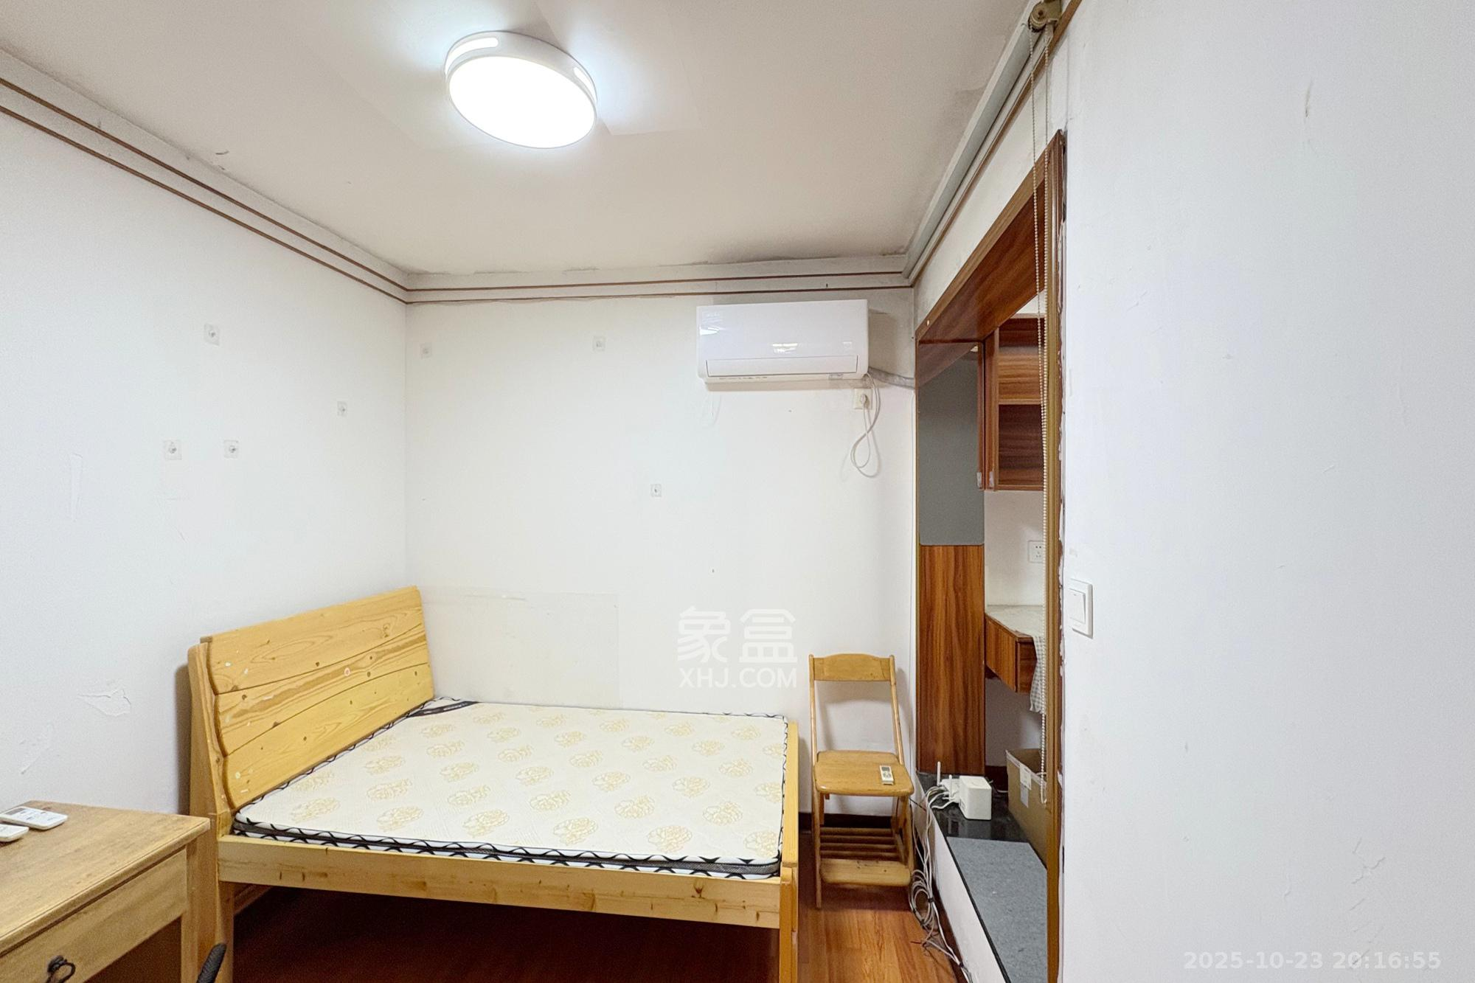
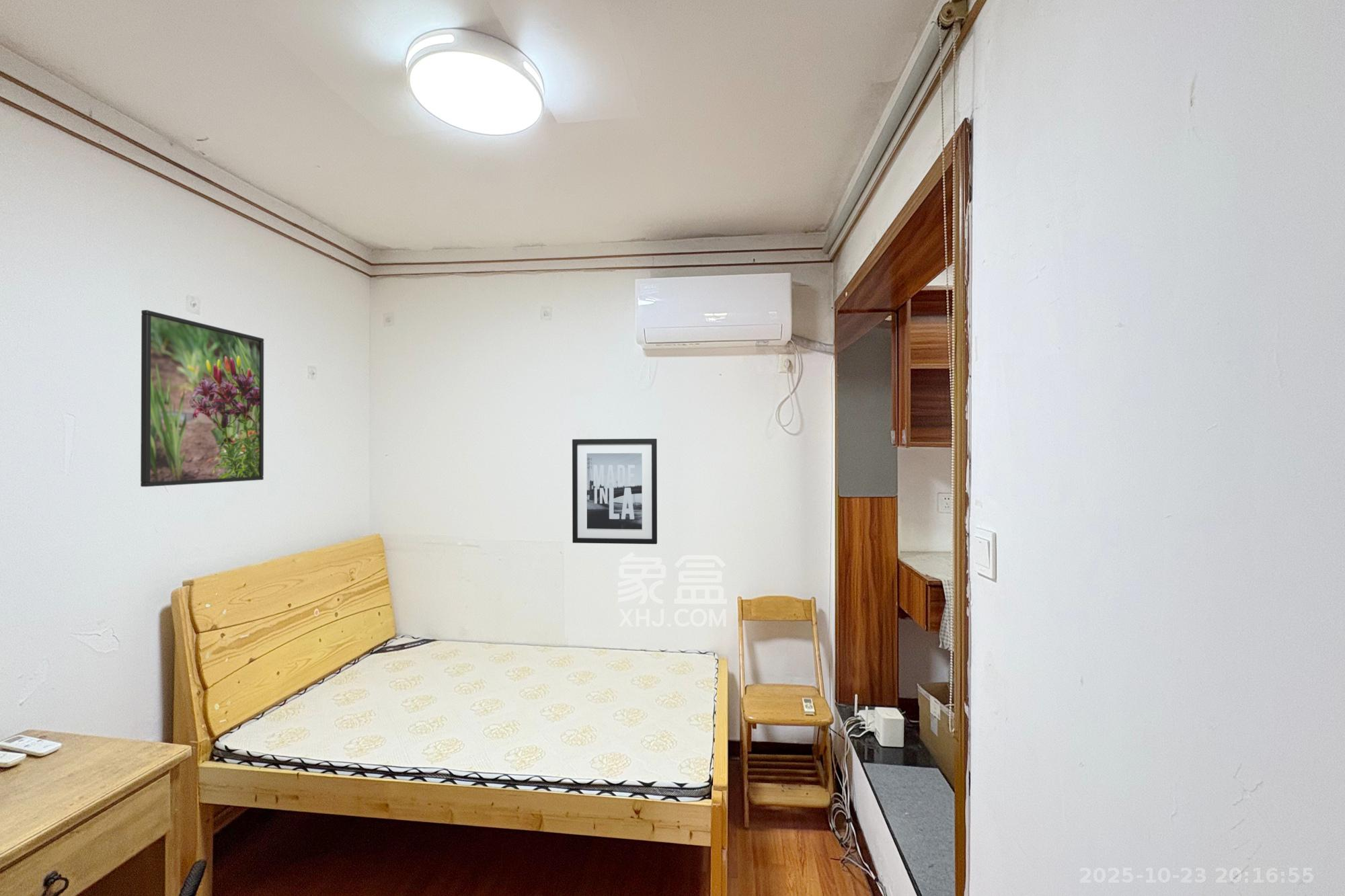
+ wall art (614, 491)
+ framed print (209, 404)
